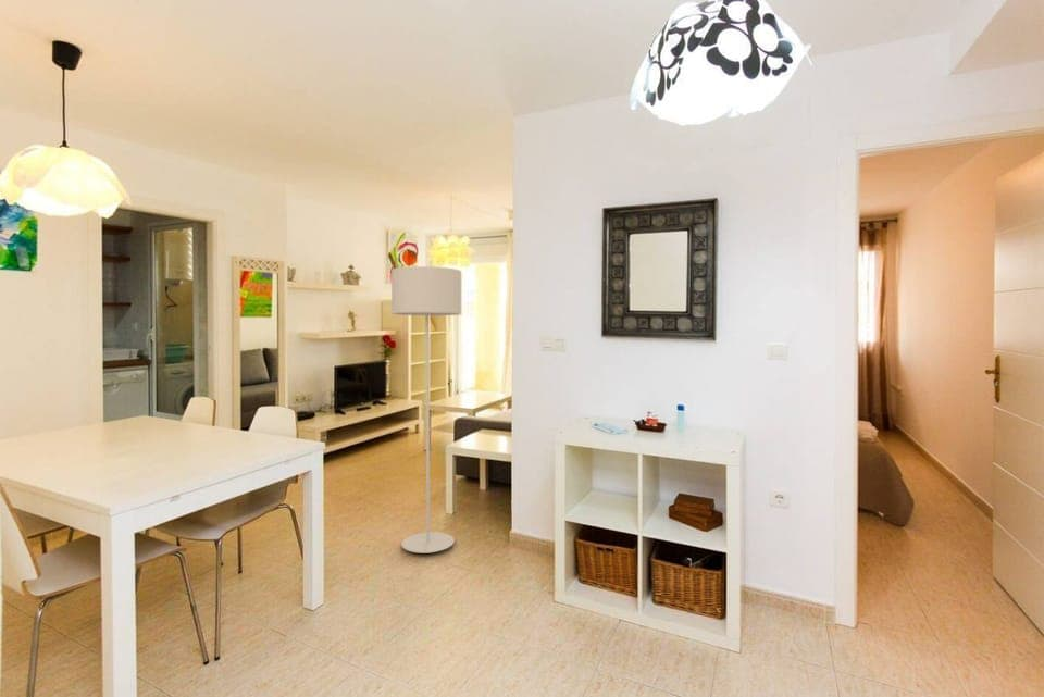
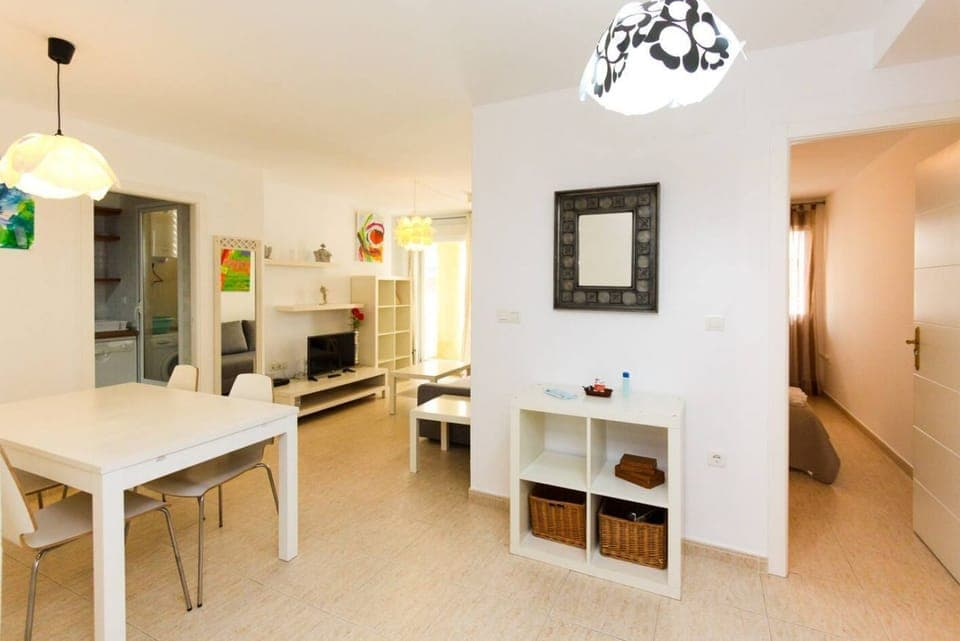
- floor lamp (427, 409)
